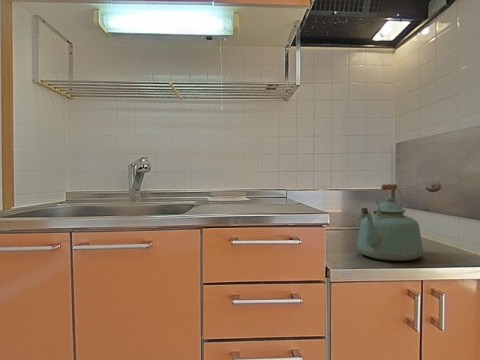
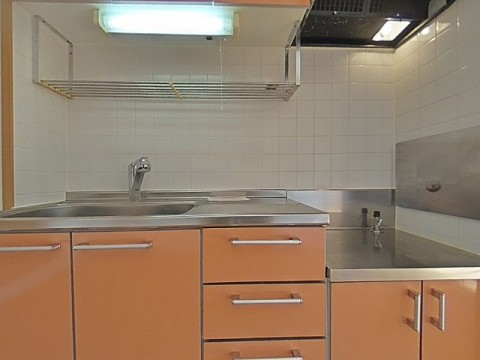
- kettle (385, 220)
